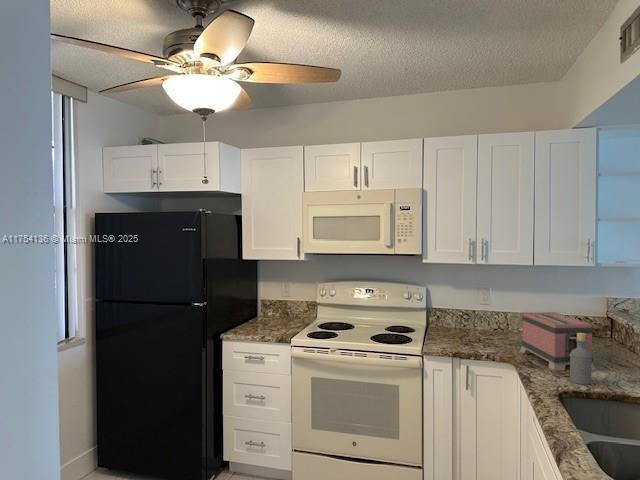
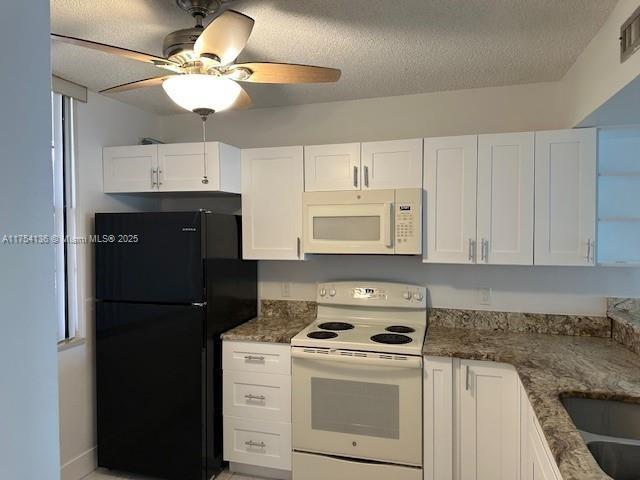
- toaster (556, 339)
- bottle (580, 357)
